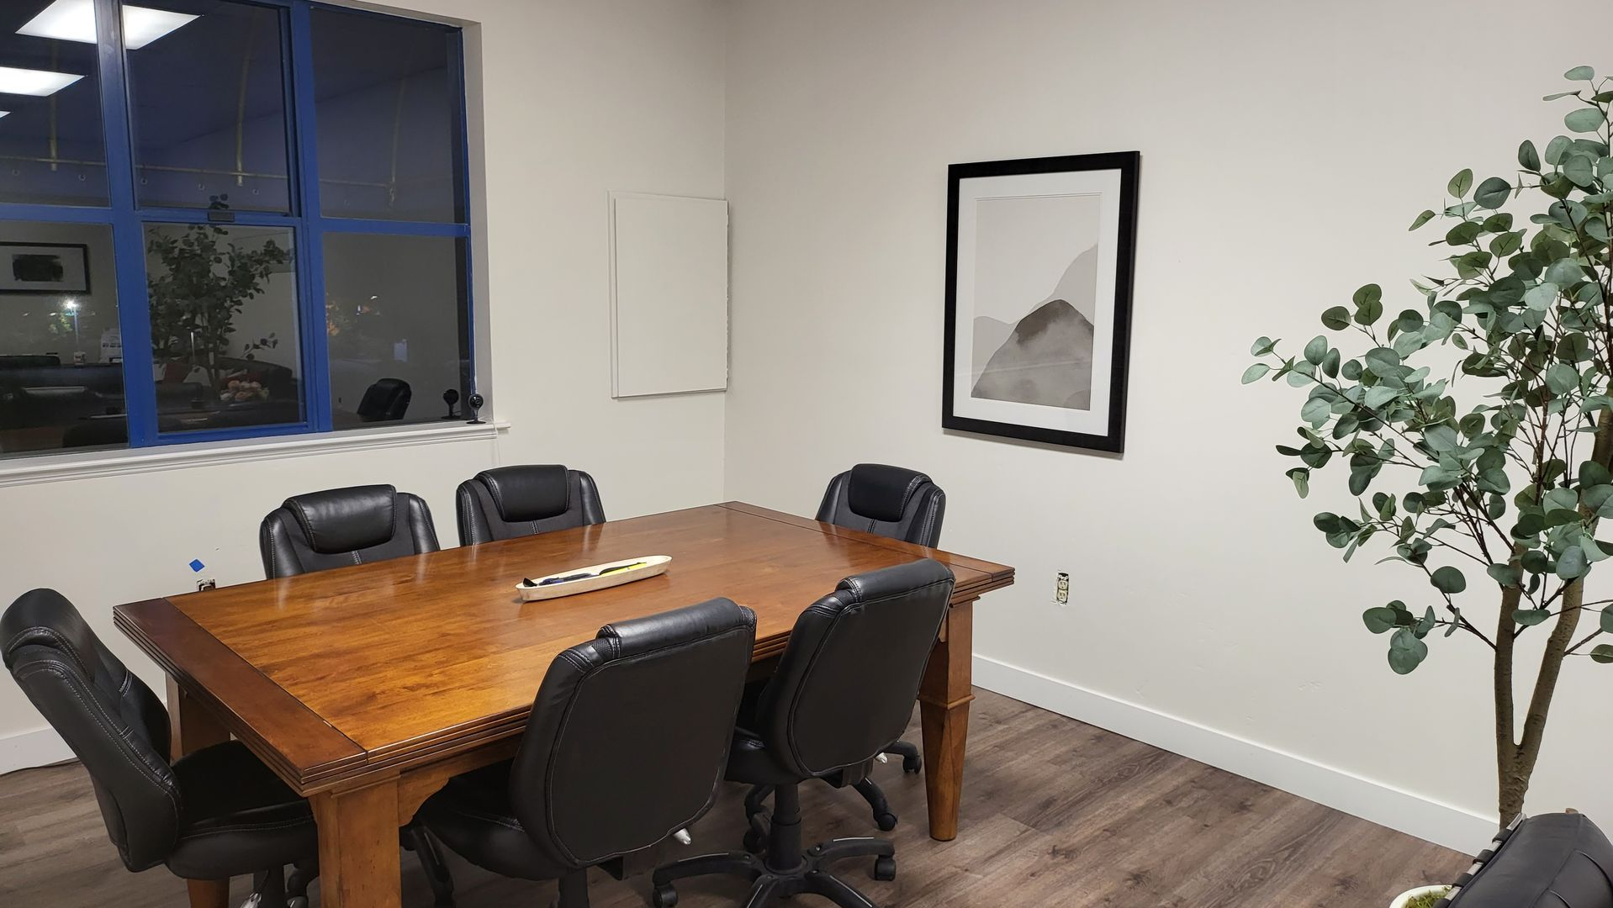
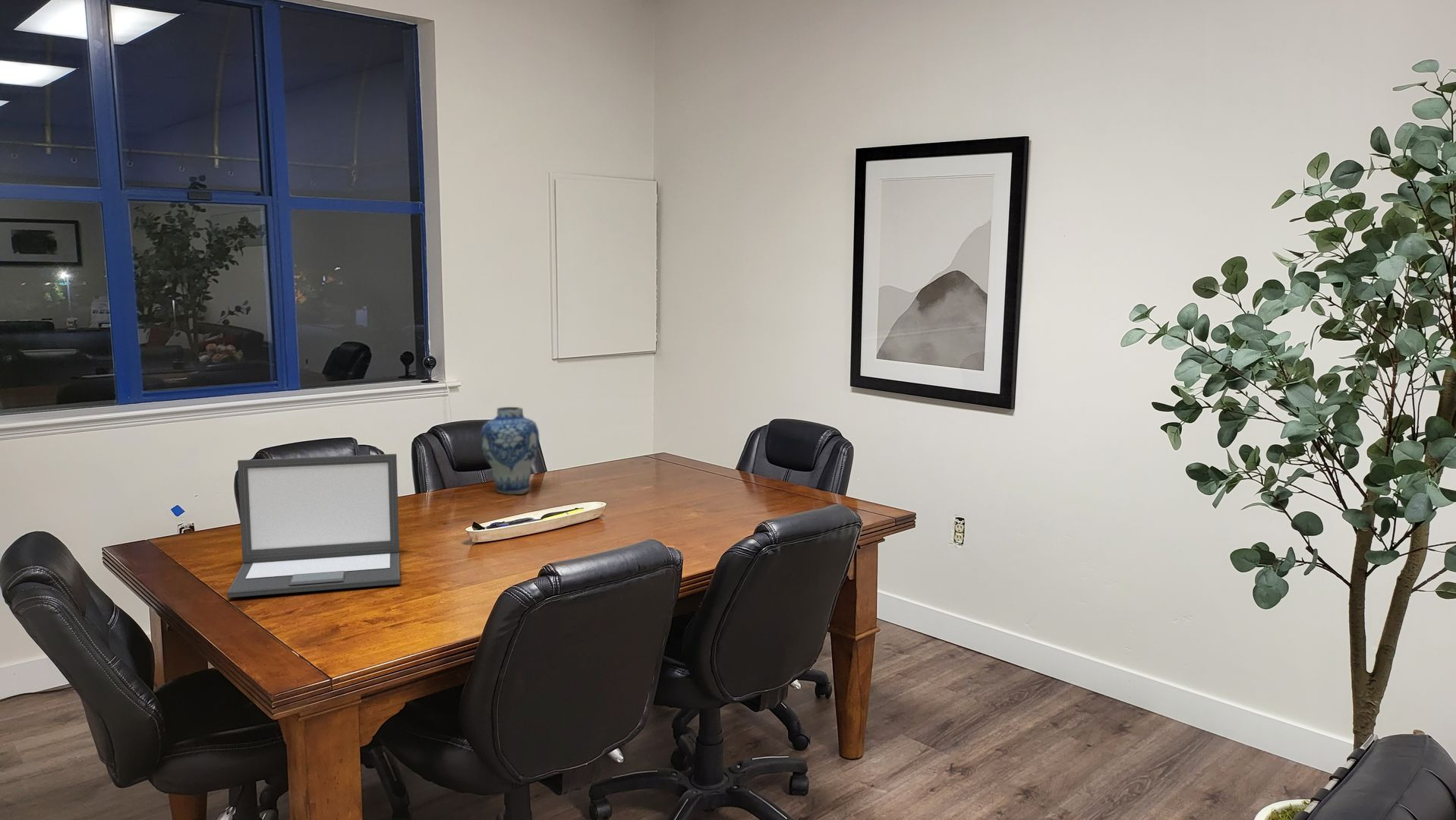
+ vase (510, 450)
+ laptop (317, 520)
